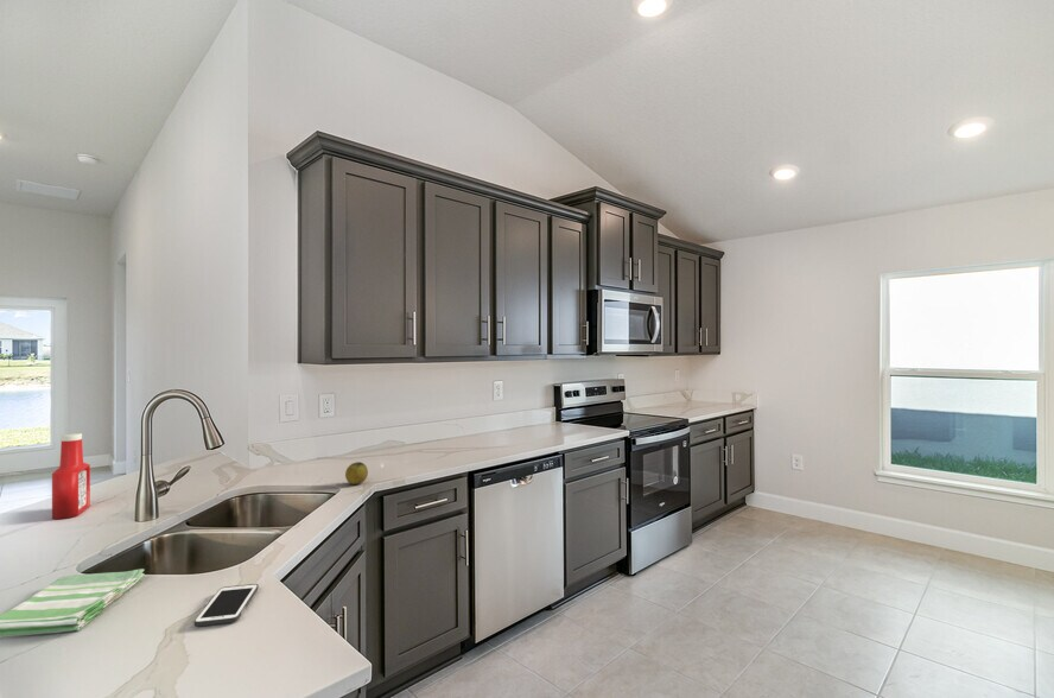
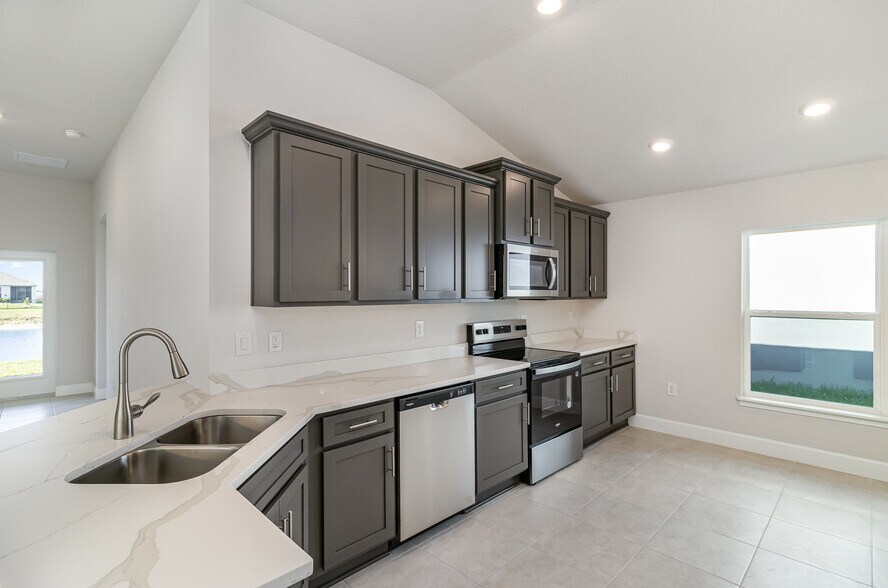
- cell phone (228, 603)
- soap bottle (71, 472)
- fruit (356, 472)
- dish towel (68, 599)
